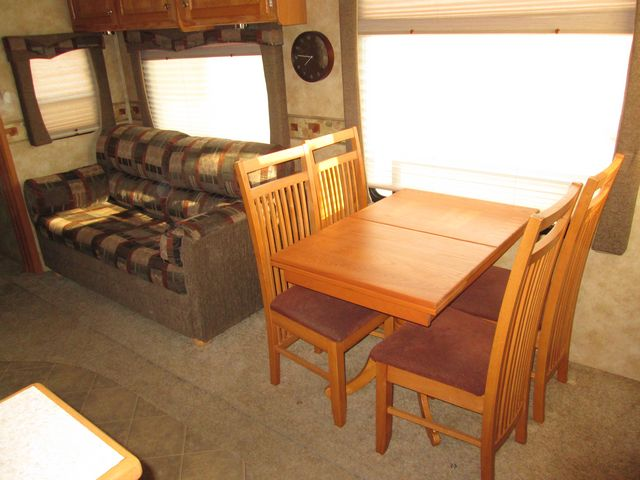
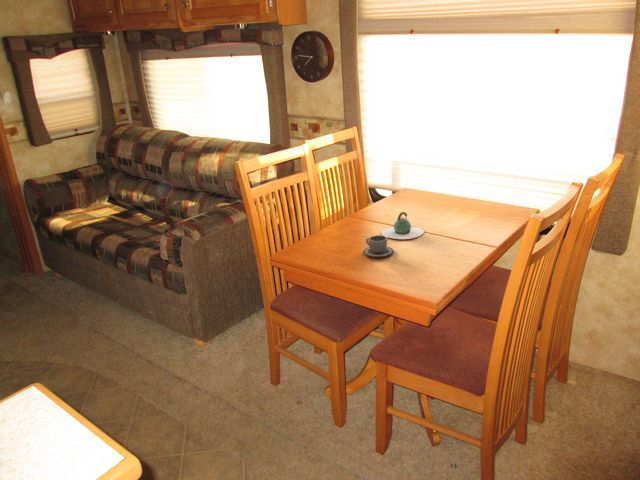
+ cup (378, 245)
+ teapot (402, 222)
